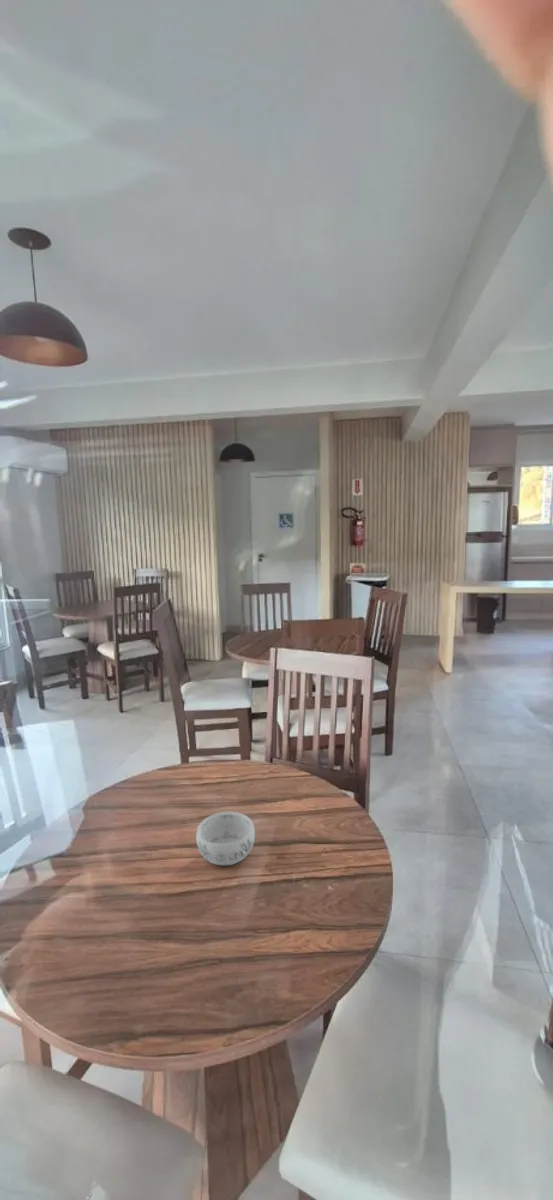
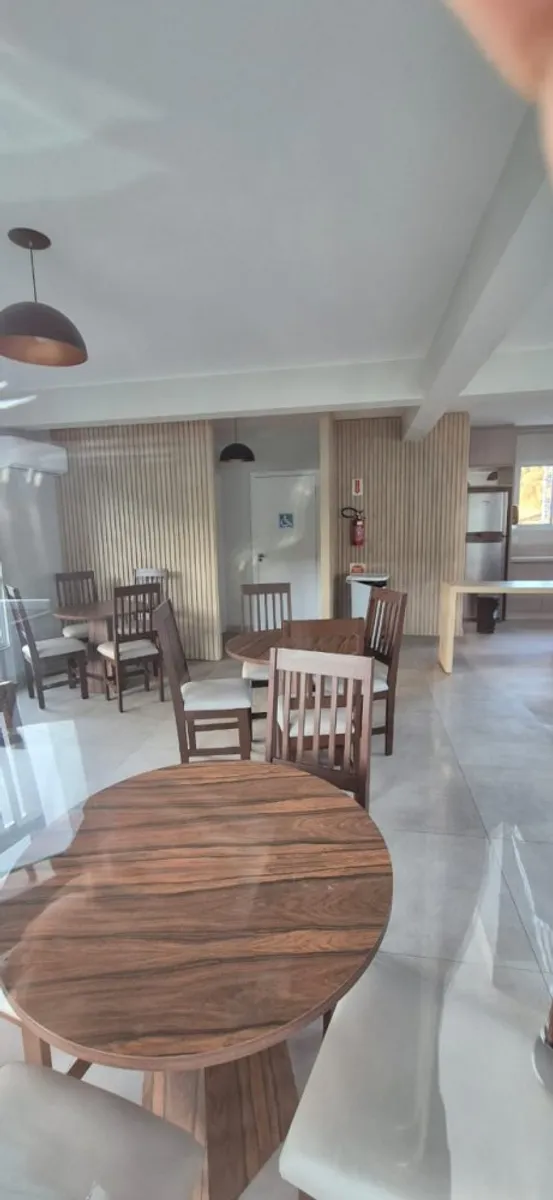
- decorative bowl (226, 837)
